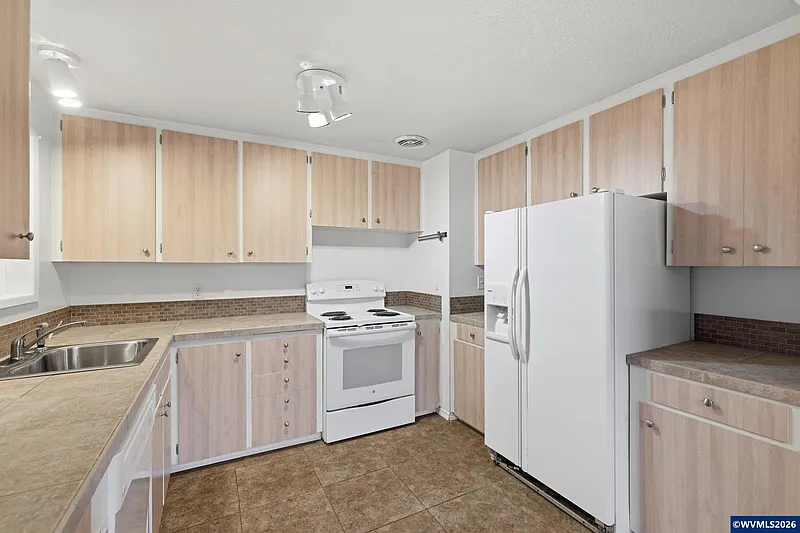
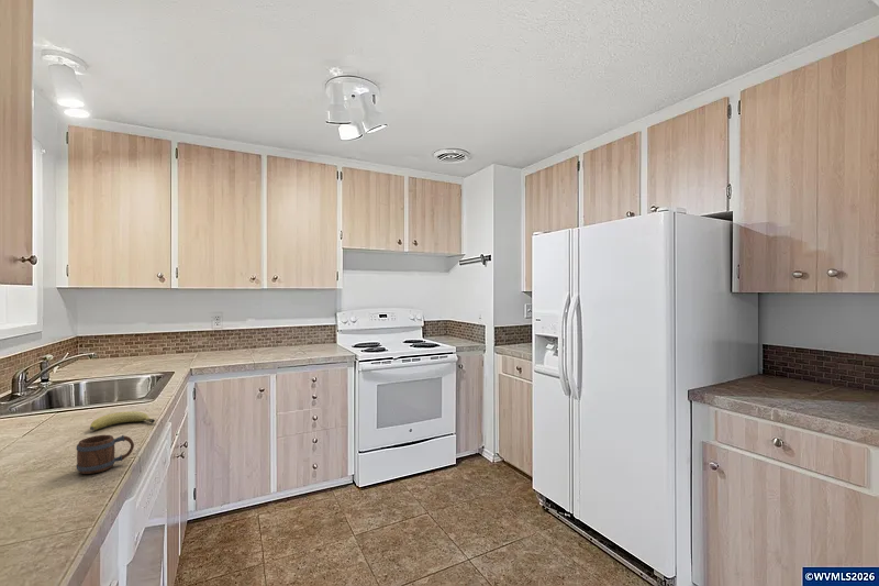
+ mug (105, 452)
+ fruit (123, 419)
